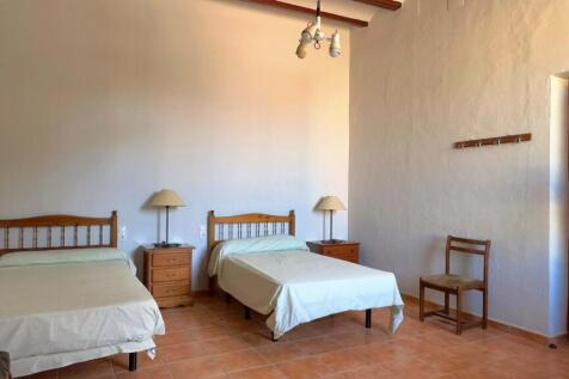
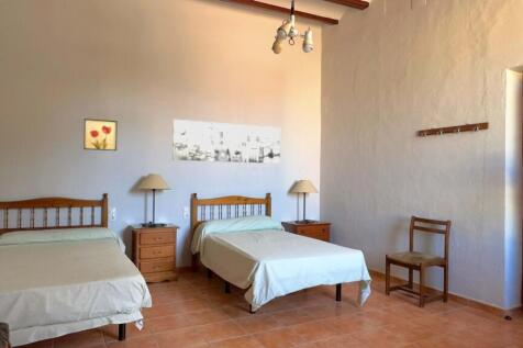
+ wall art (230, 143)
+ wall art (100, 135)
